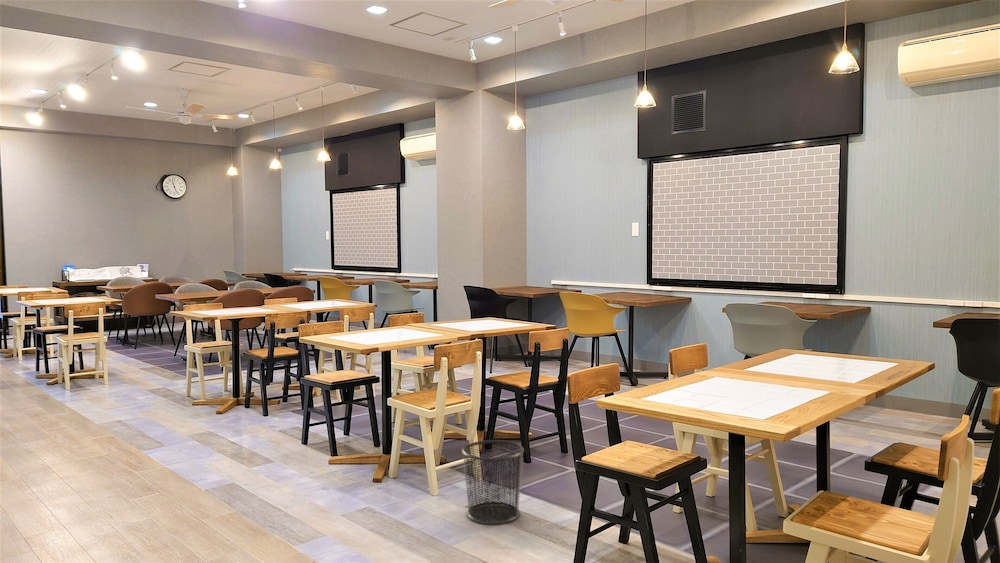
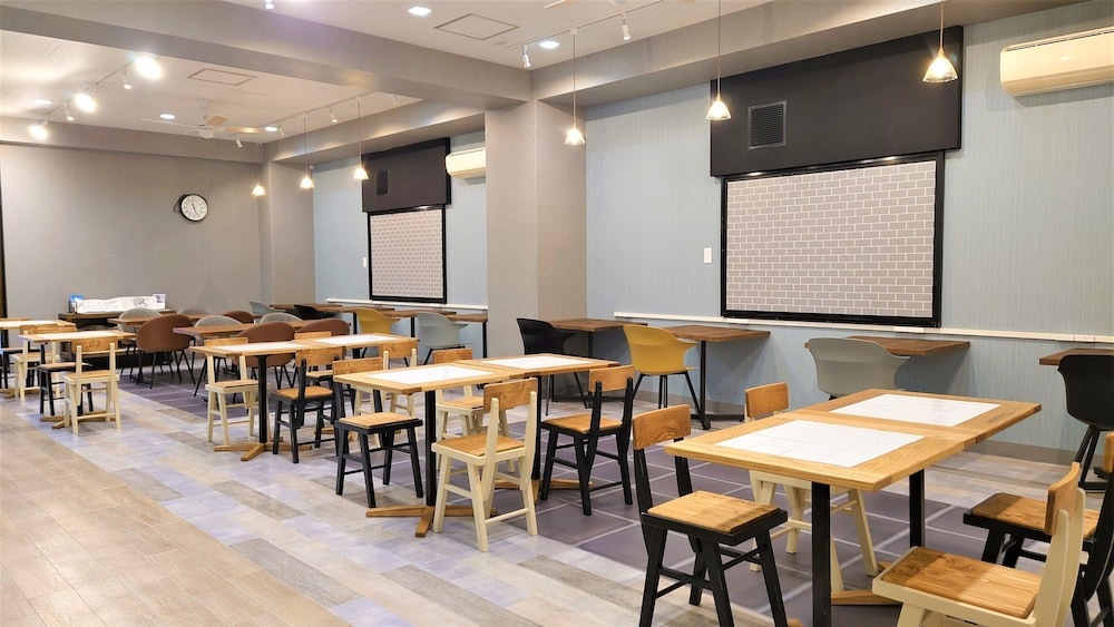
- trash can (493, 481)
